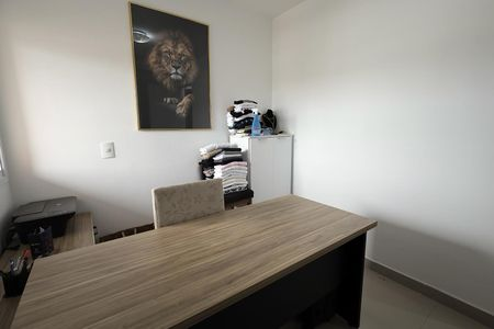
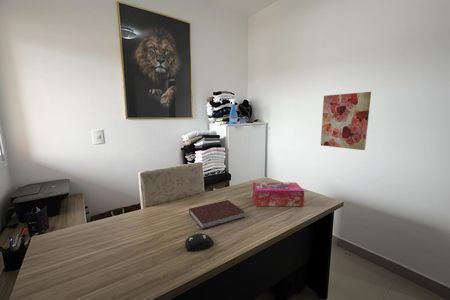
+ tissue box (276, 193)
+ notebook (216, 212)
+ wall art (343, 121)
+ computer mouse (199, 240)
